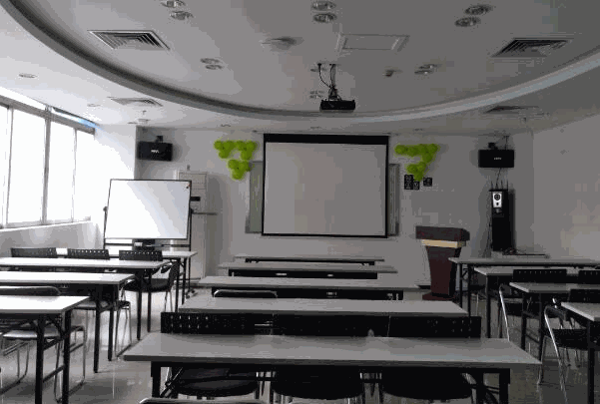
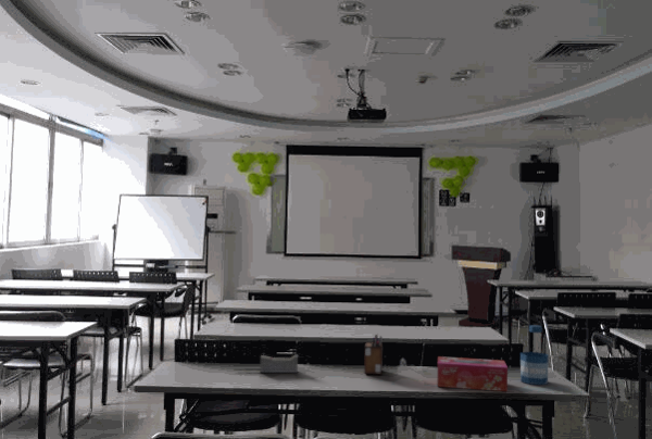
+ tissue box (471, 373)
+ mobile phone (265, 363)
+ bottle (534, 353)
+ desk organizer (373, 352)
